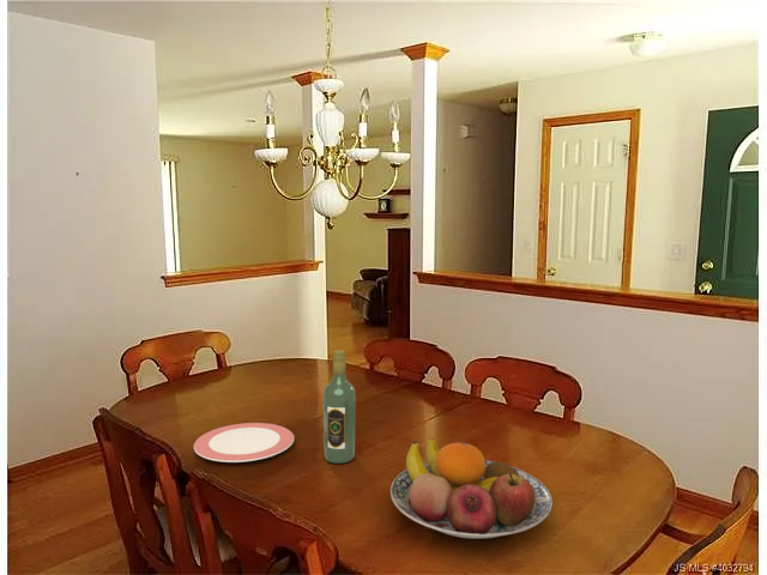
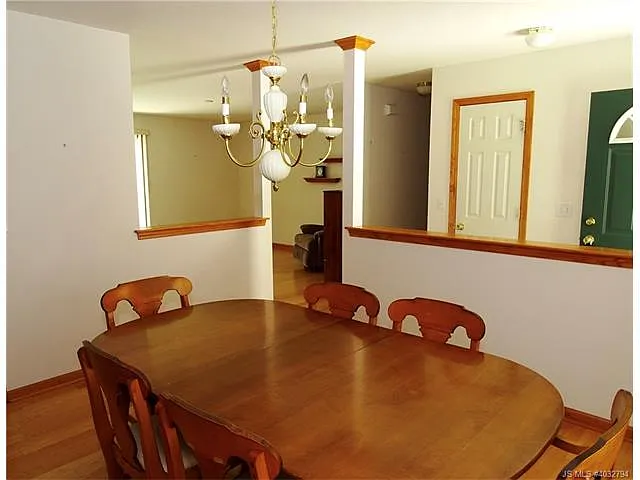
- fruit bowl (470, 485)
- wine bottle (339, 405)
- plate (244, 443)
